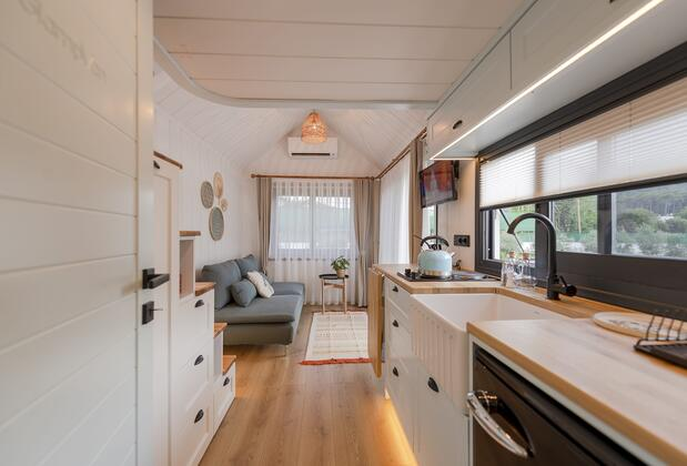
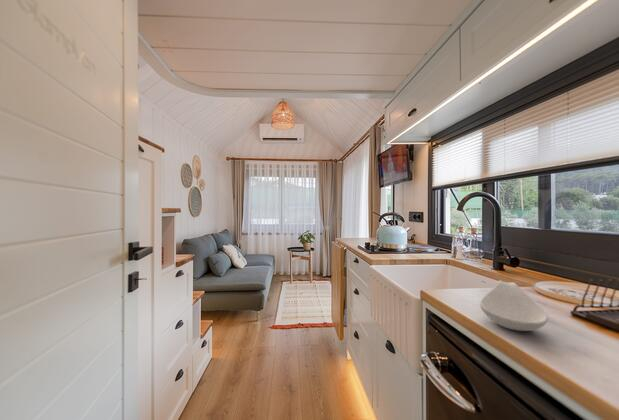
+ spoon rest (508, 301)
